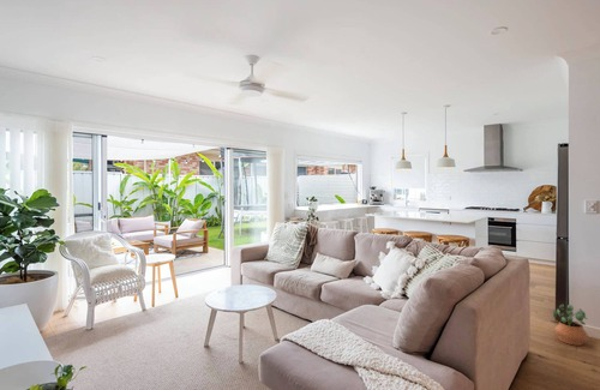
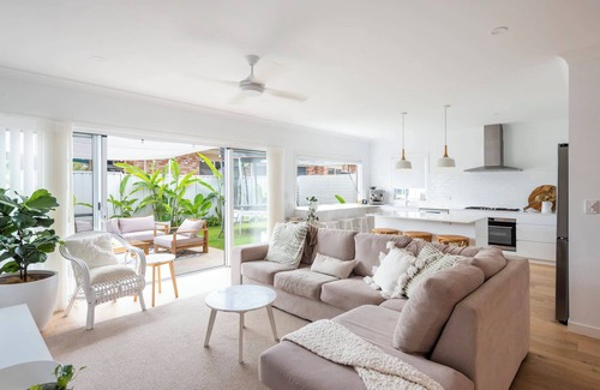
- potted plant (570, 322)
